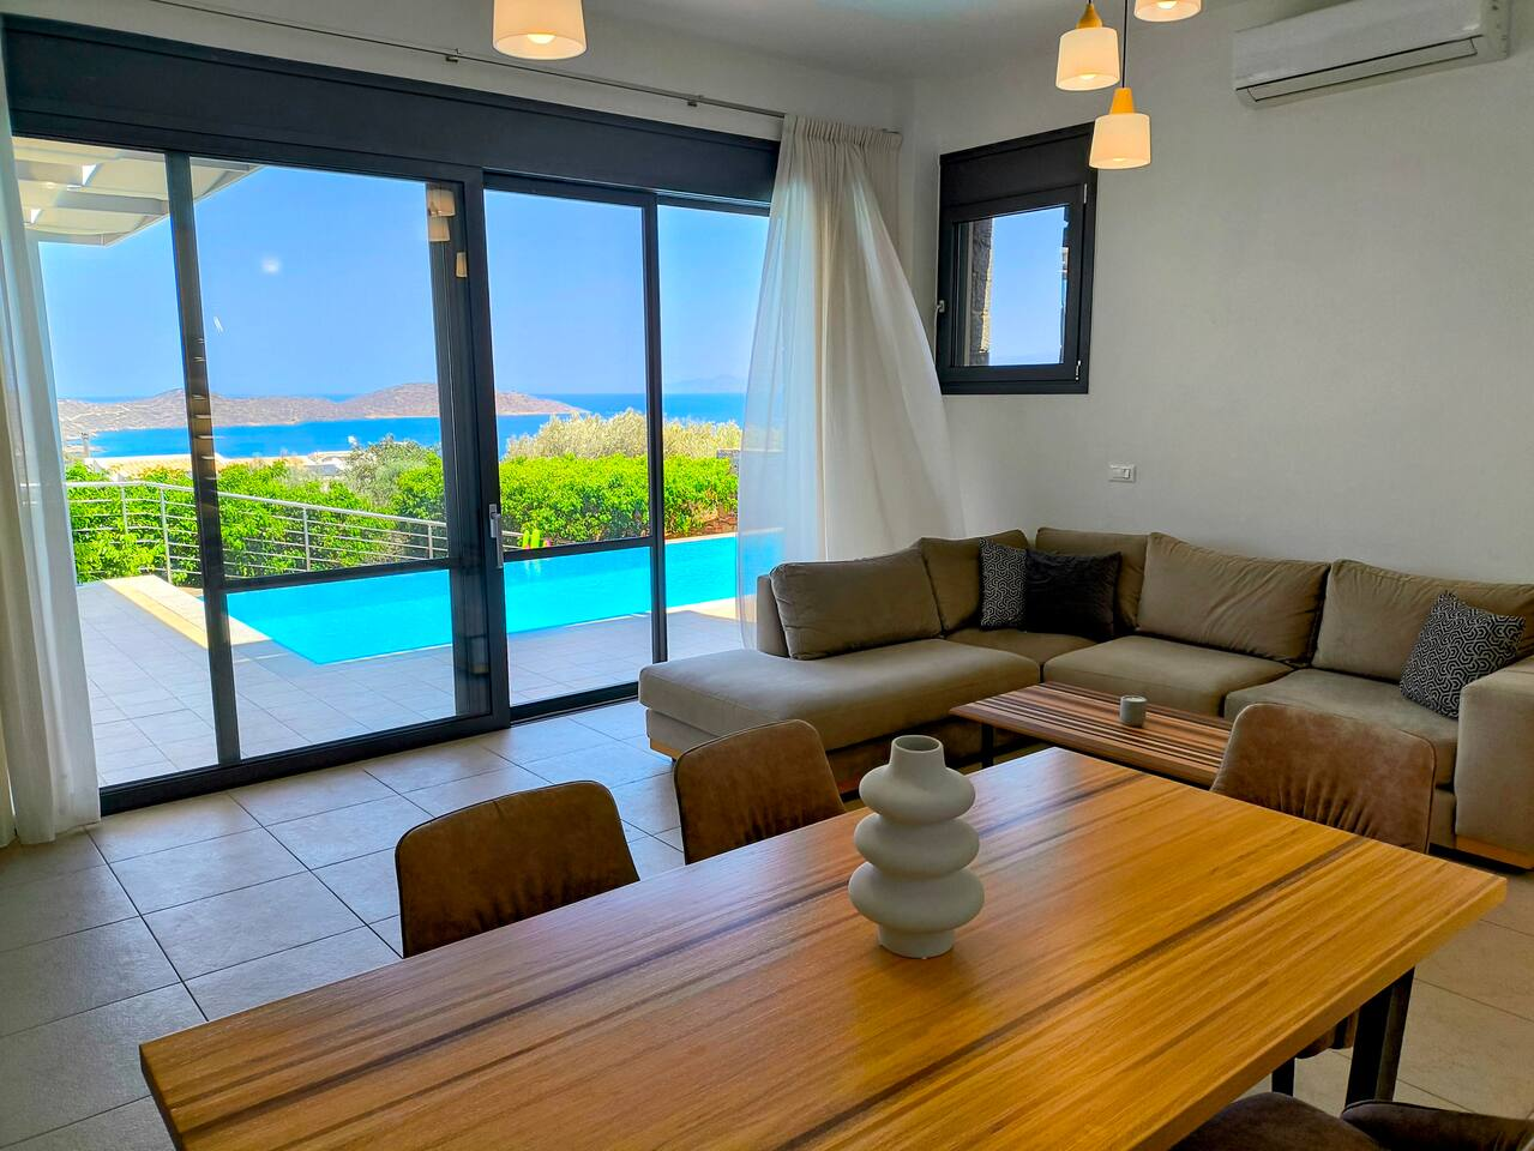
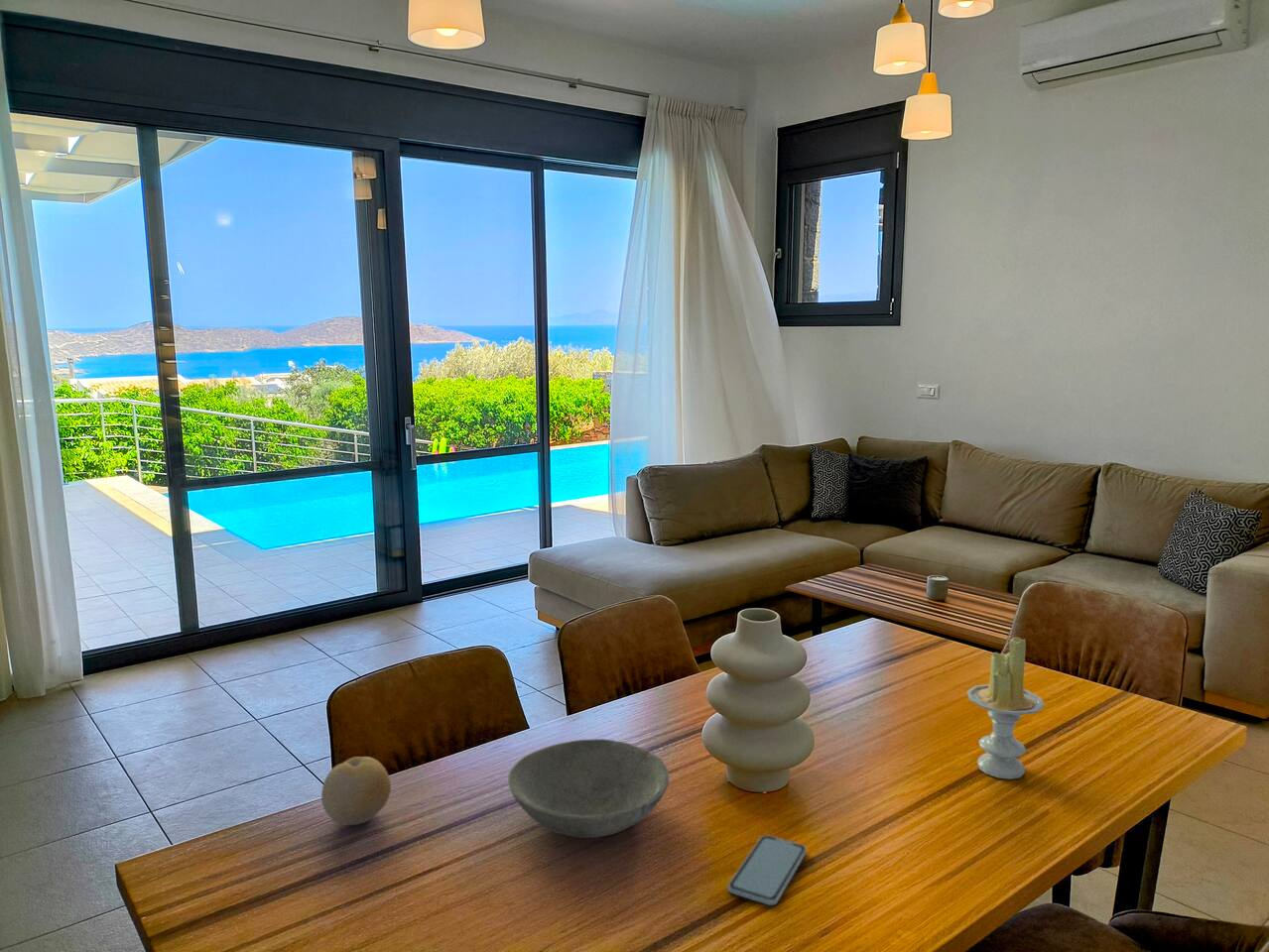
+ smartphone (768, 868)
+ bowl (590, 795)
+ fruit (355, 790)
+ candle (1004, 702)
